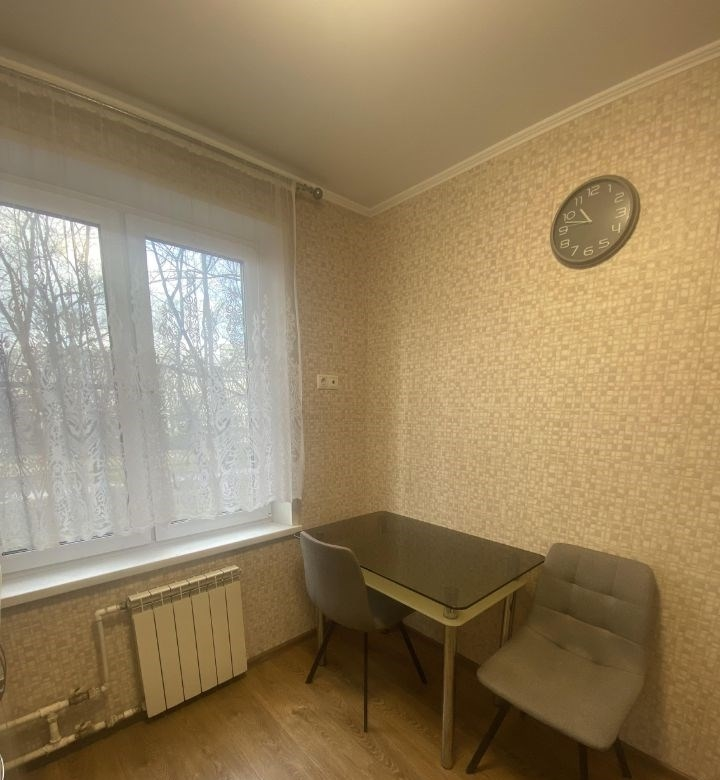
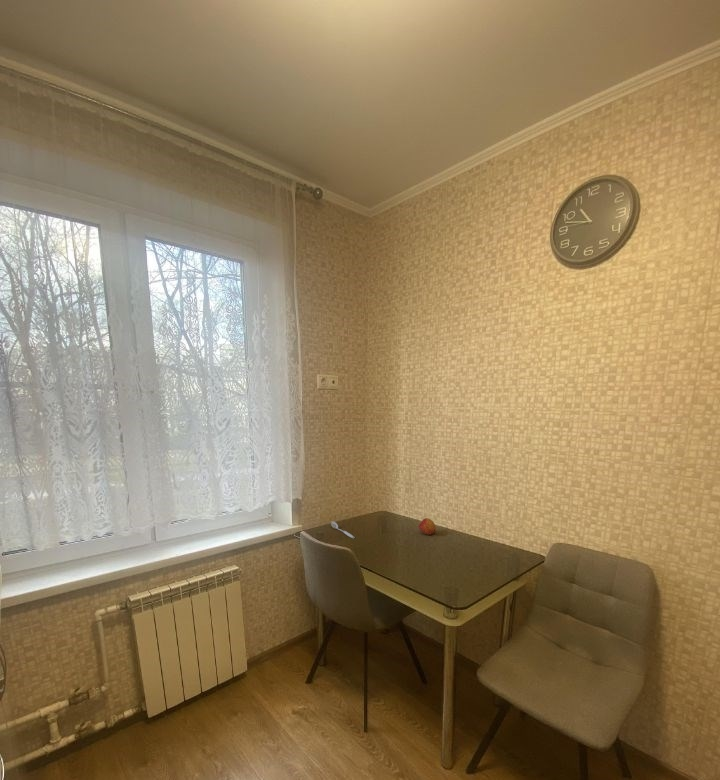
+ fruit (427, 526)
+ spoon (341, 530)
